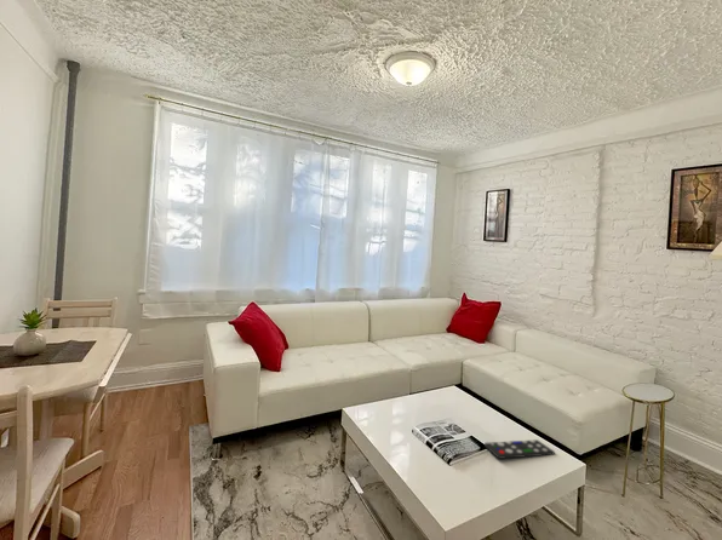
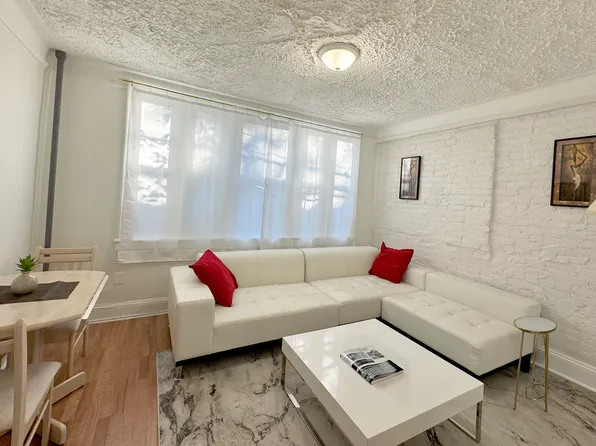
- remote control (518, 448)
